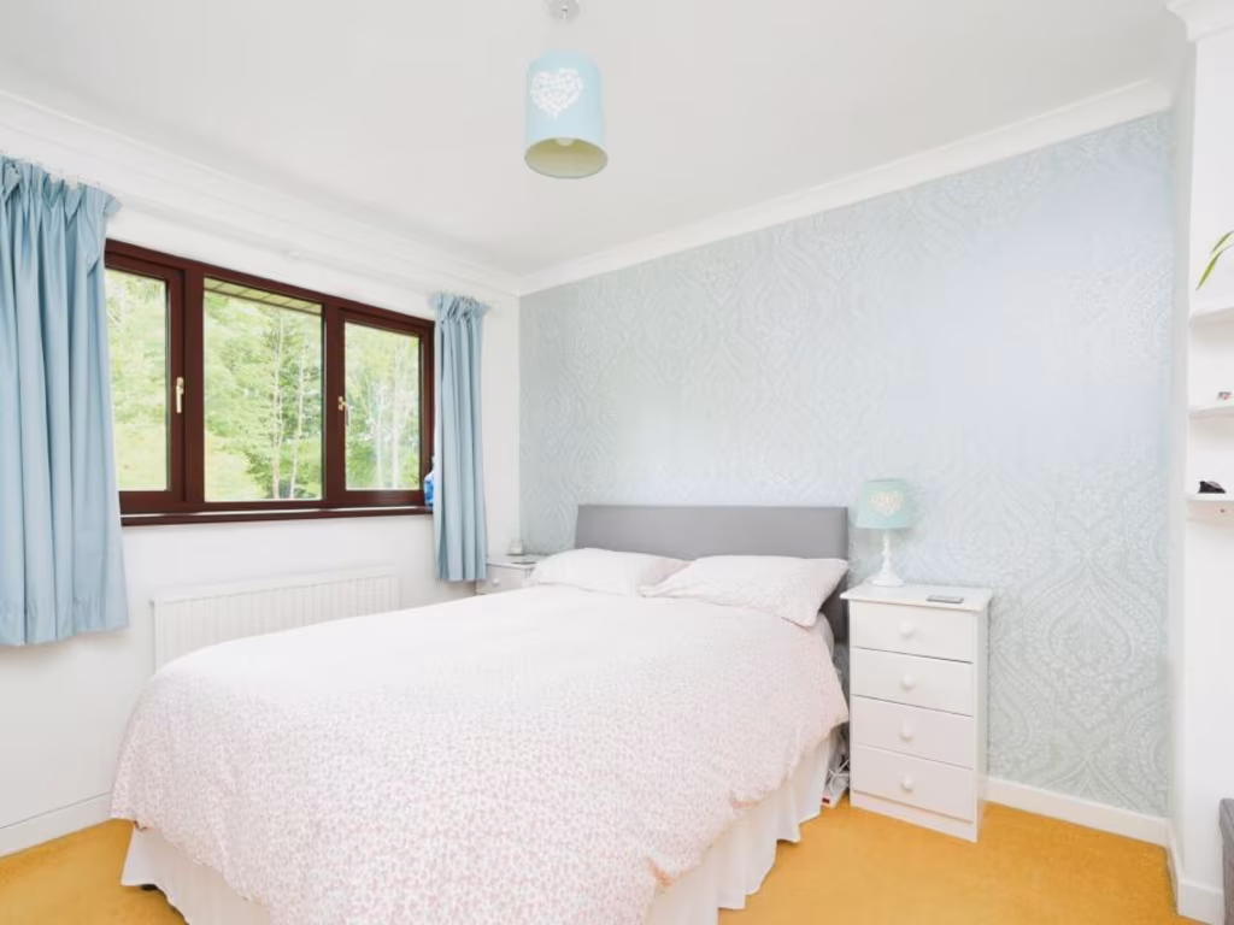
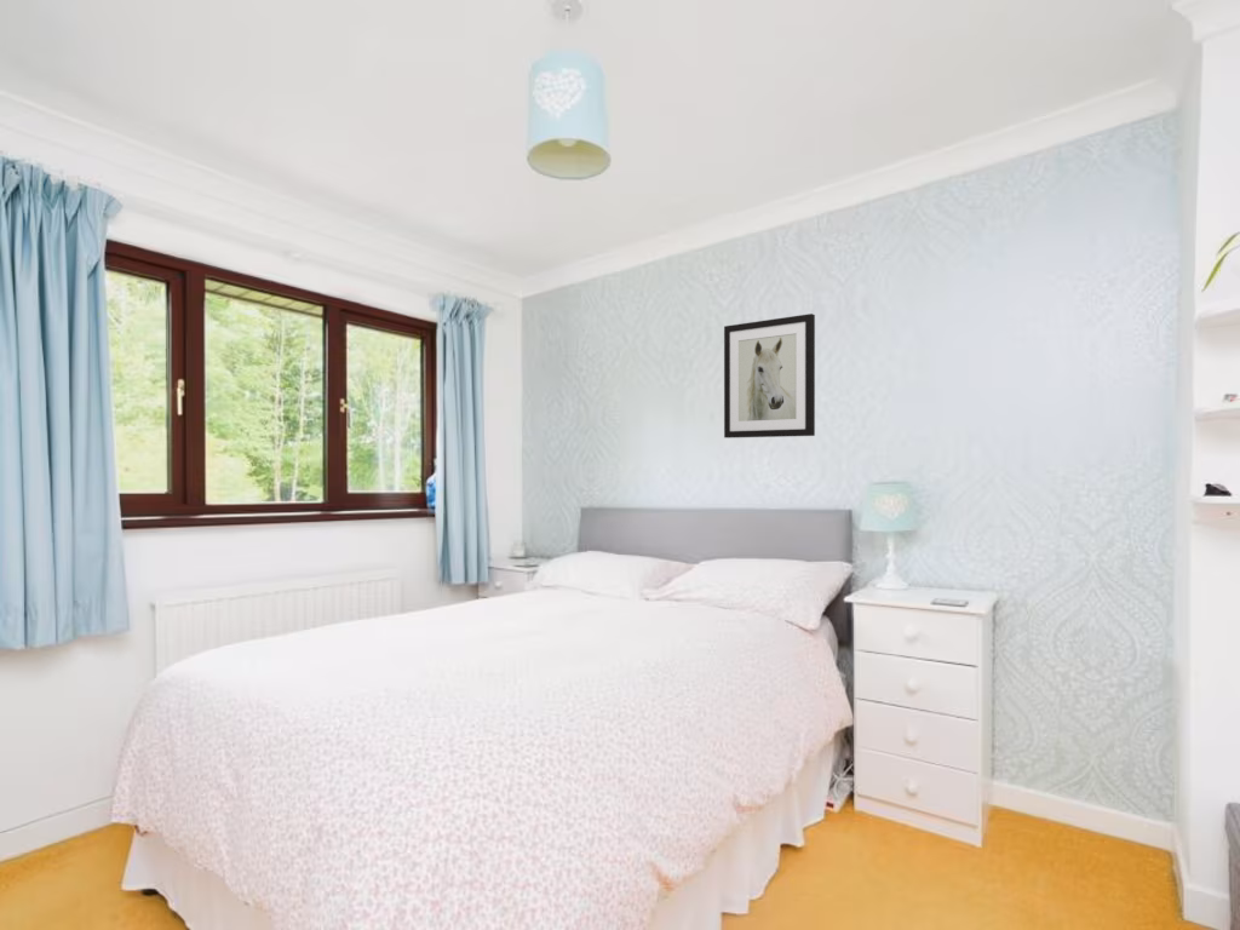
+ wall art (767, 378)
